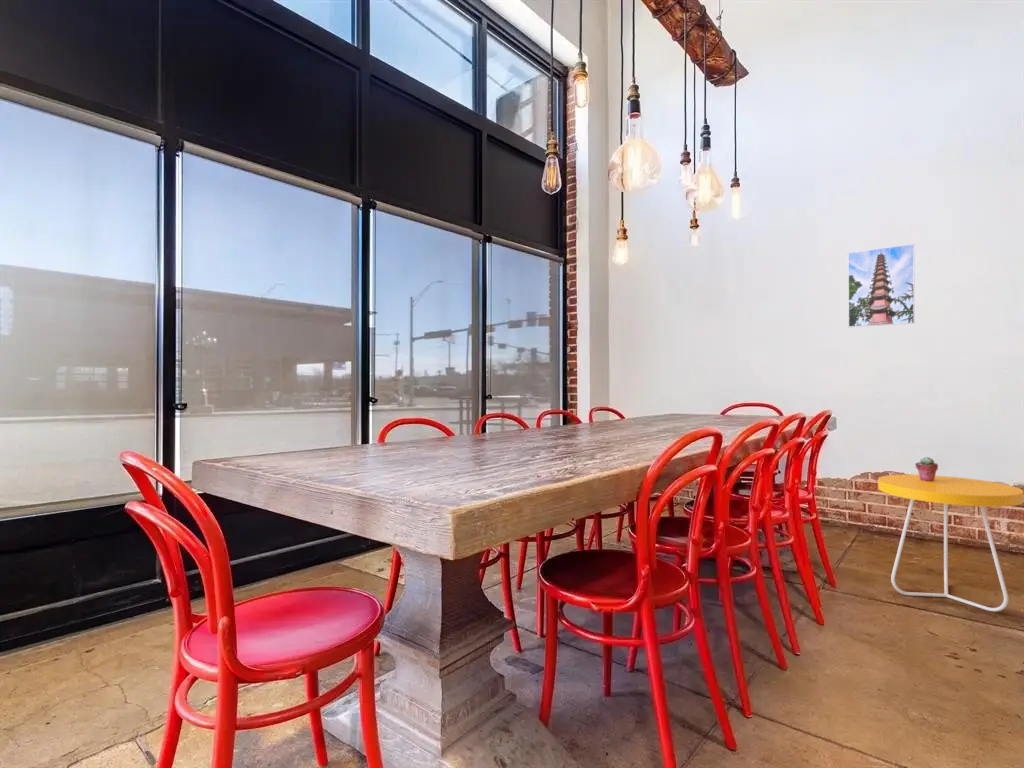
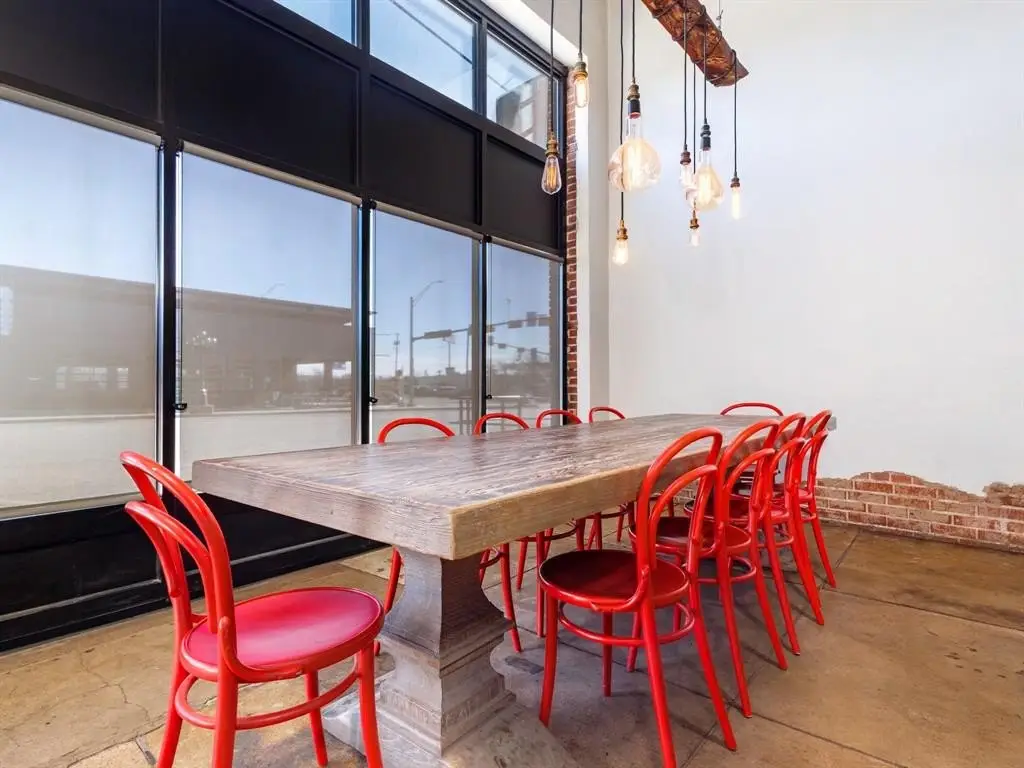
- potted succulent (926, 468)
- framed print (880, 287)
- side table (946, 540)
